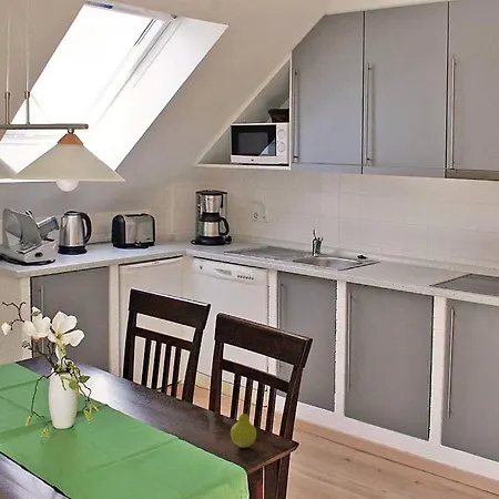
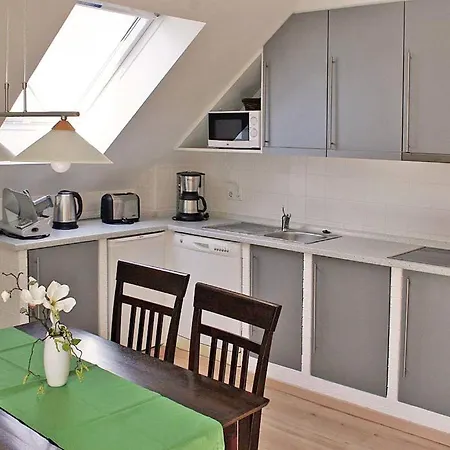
- fruit (243, 424)
